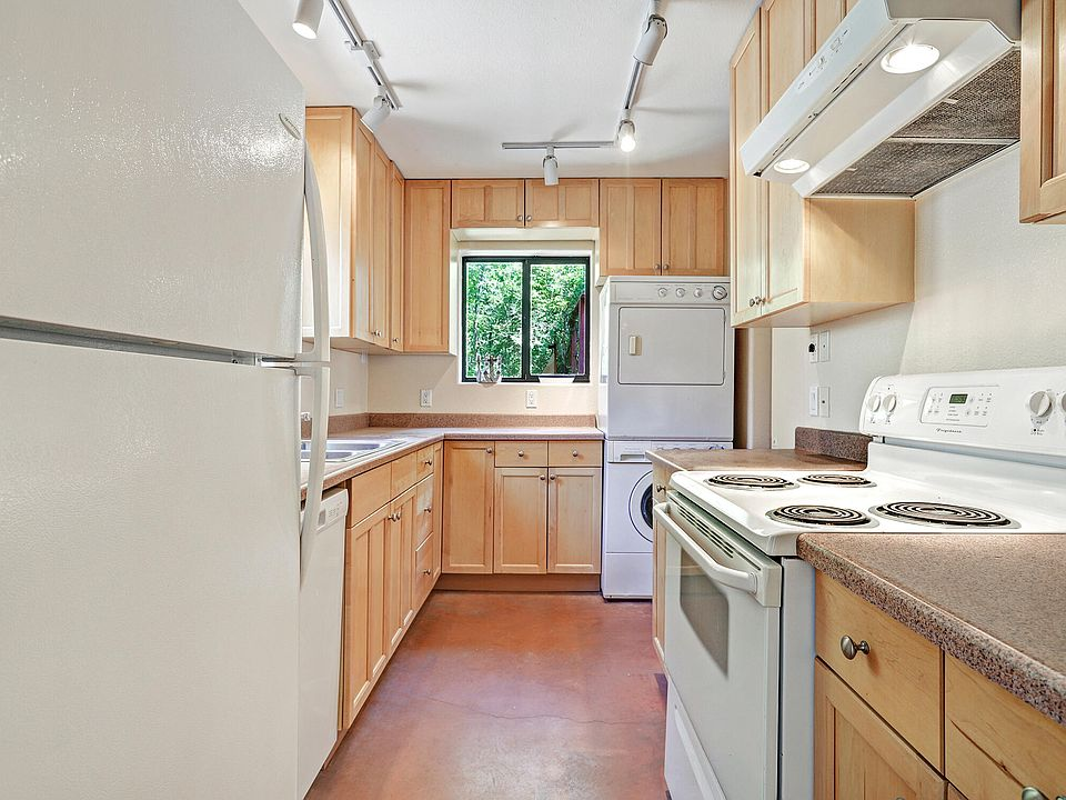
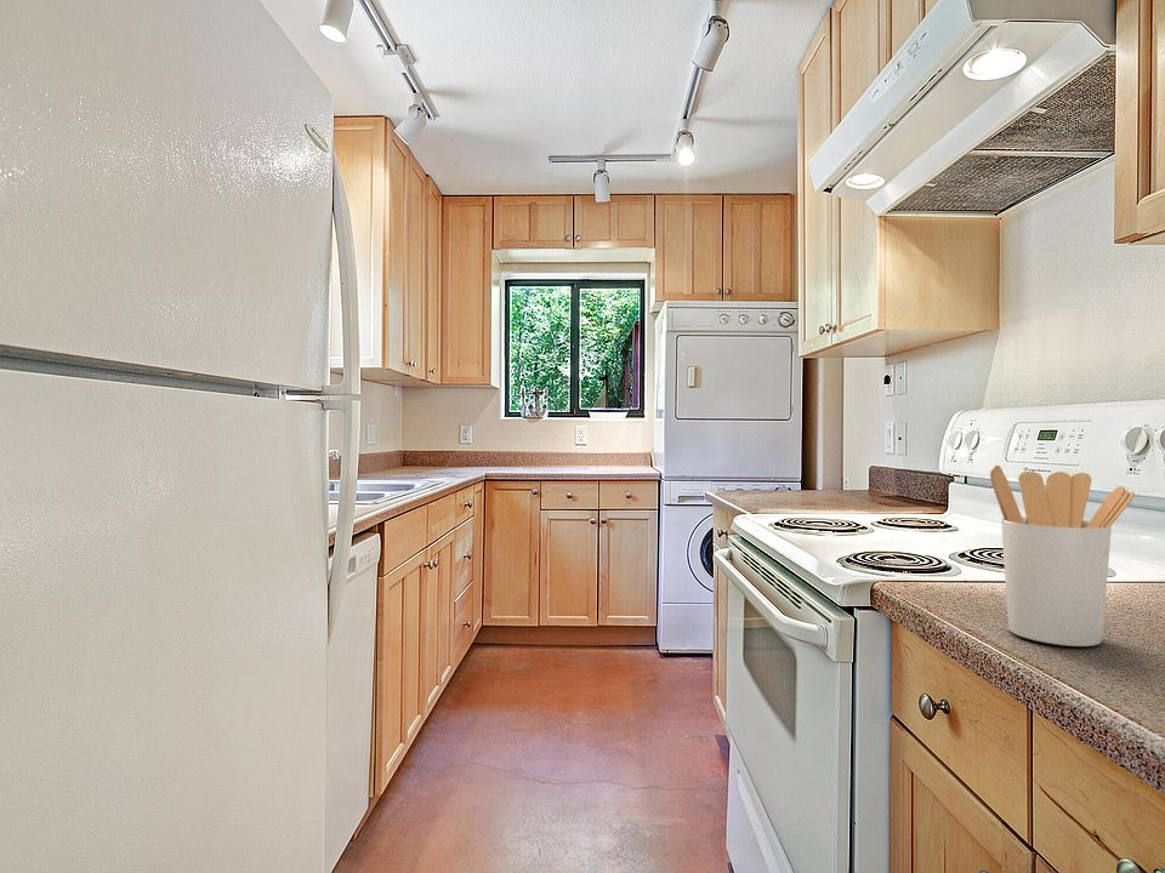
+ utensil holder (1052, 547)
